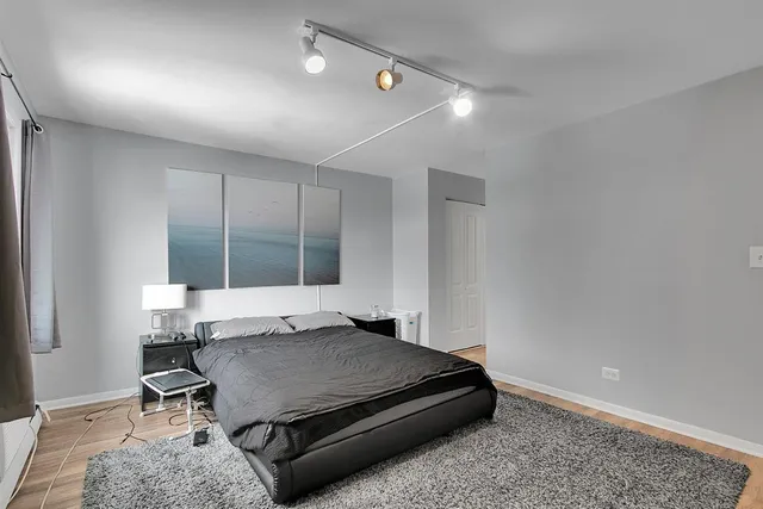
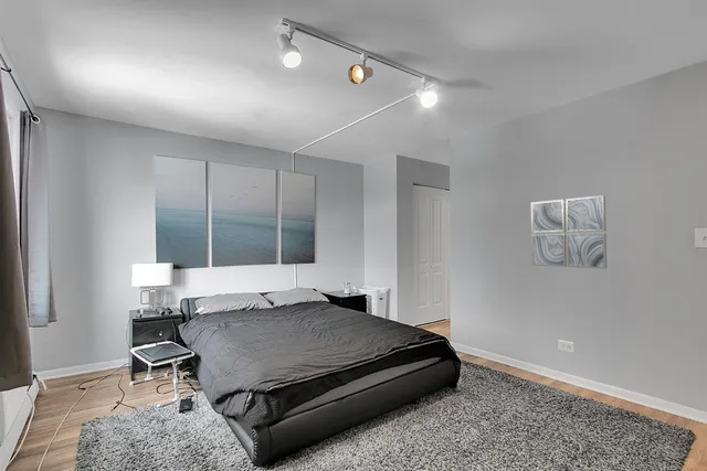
+ wall art (567, 234)
